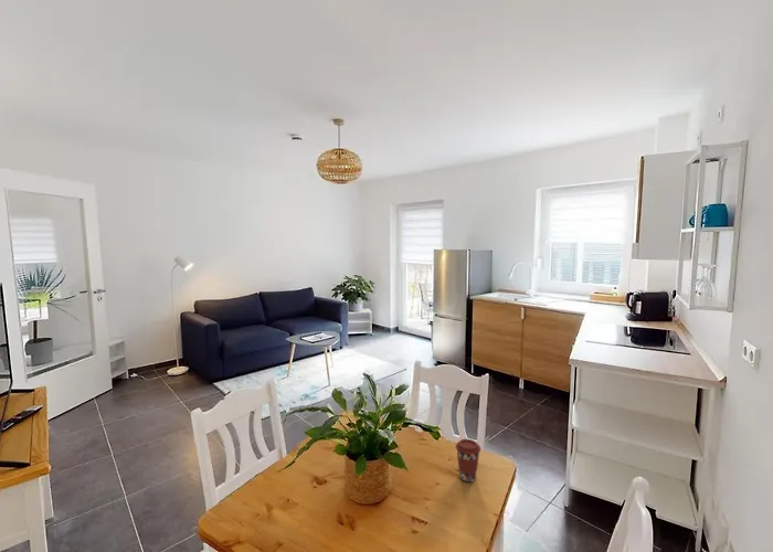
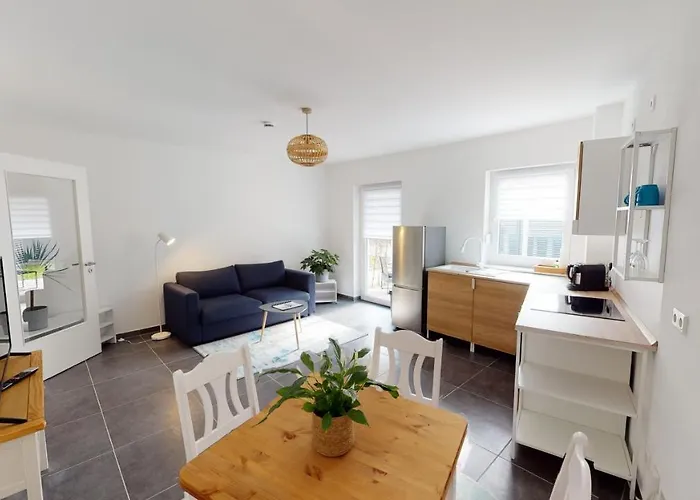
- coffee cup (467, 460)
